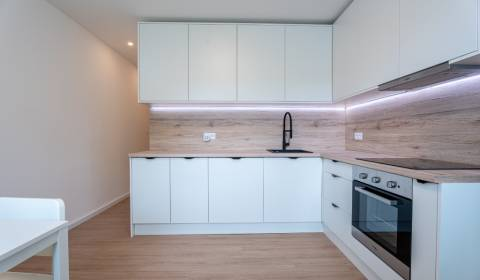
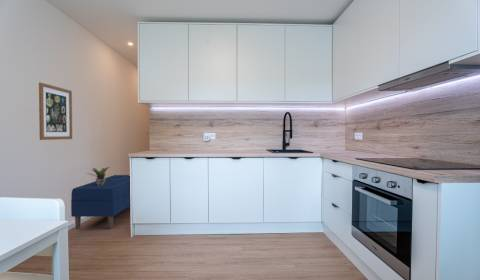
+ potted plant (100, 175)
+ bench (114, 198)
+ wall art (57, 113)
